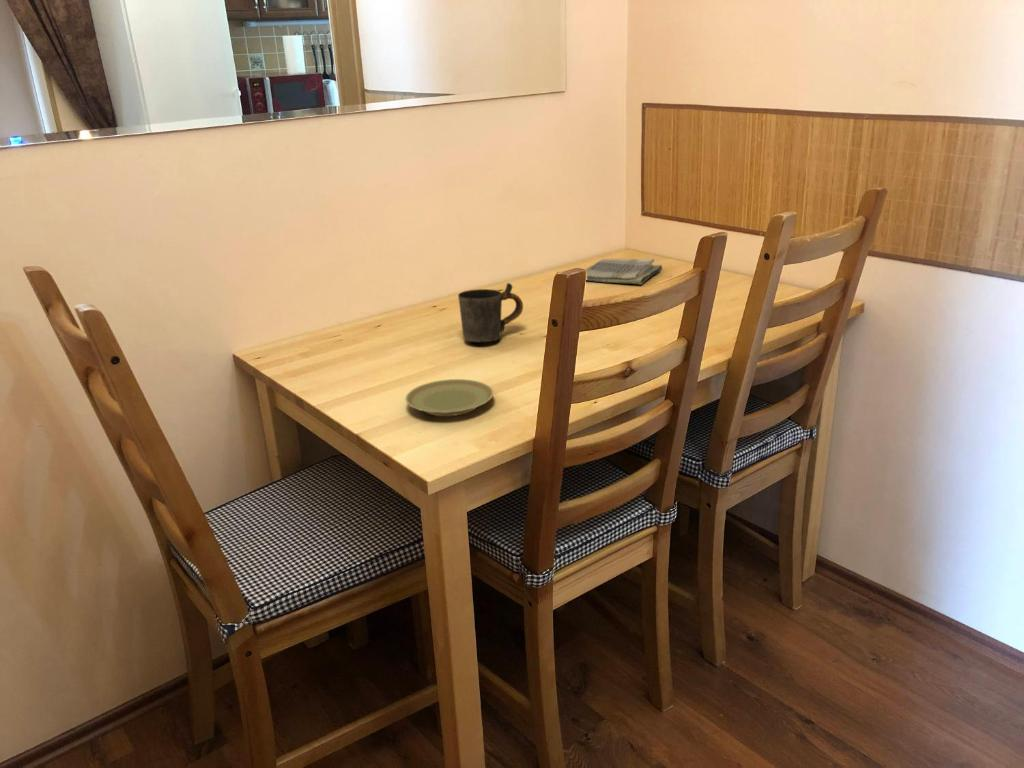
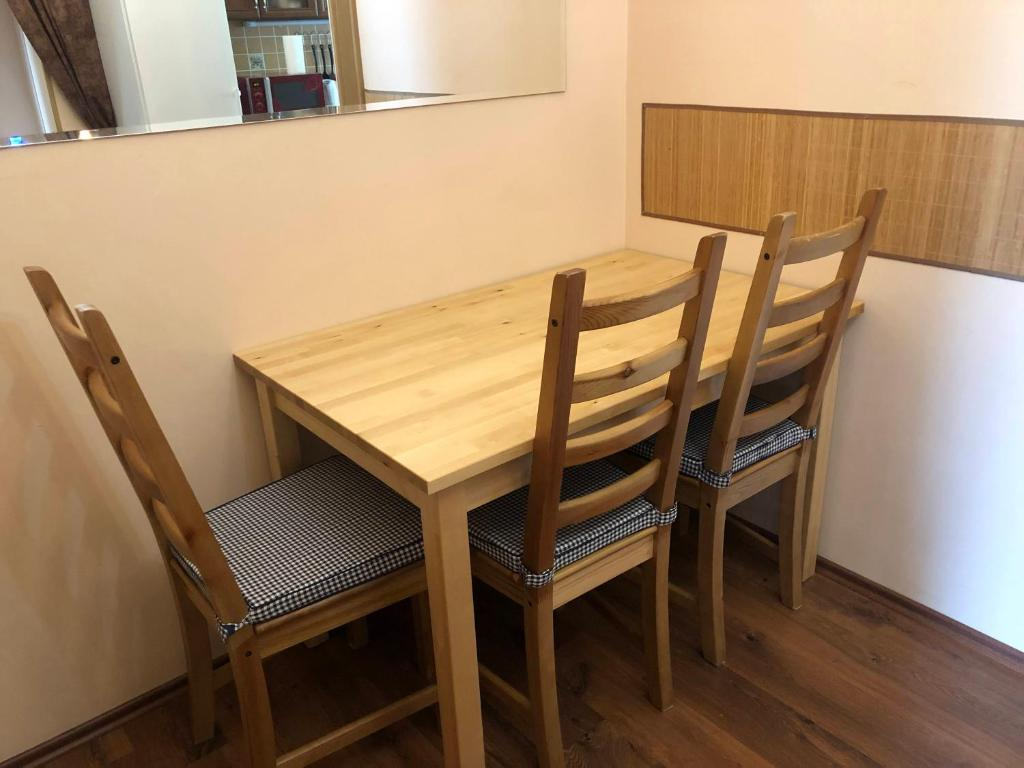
- mug (491, 313)
- plate (449, 399)
- dish towel (621, 269)
